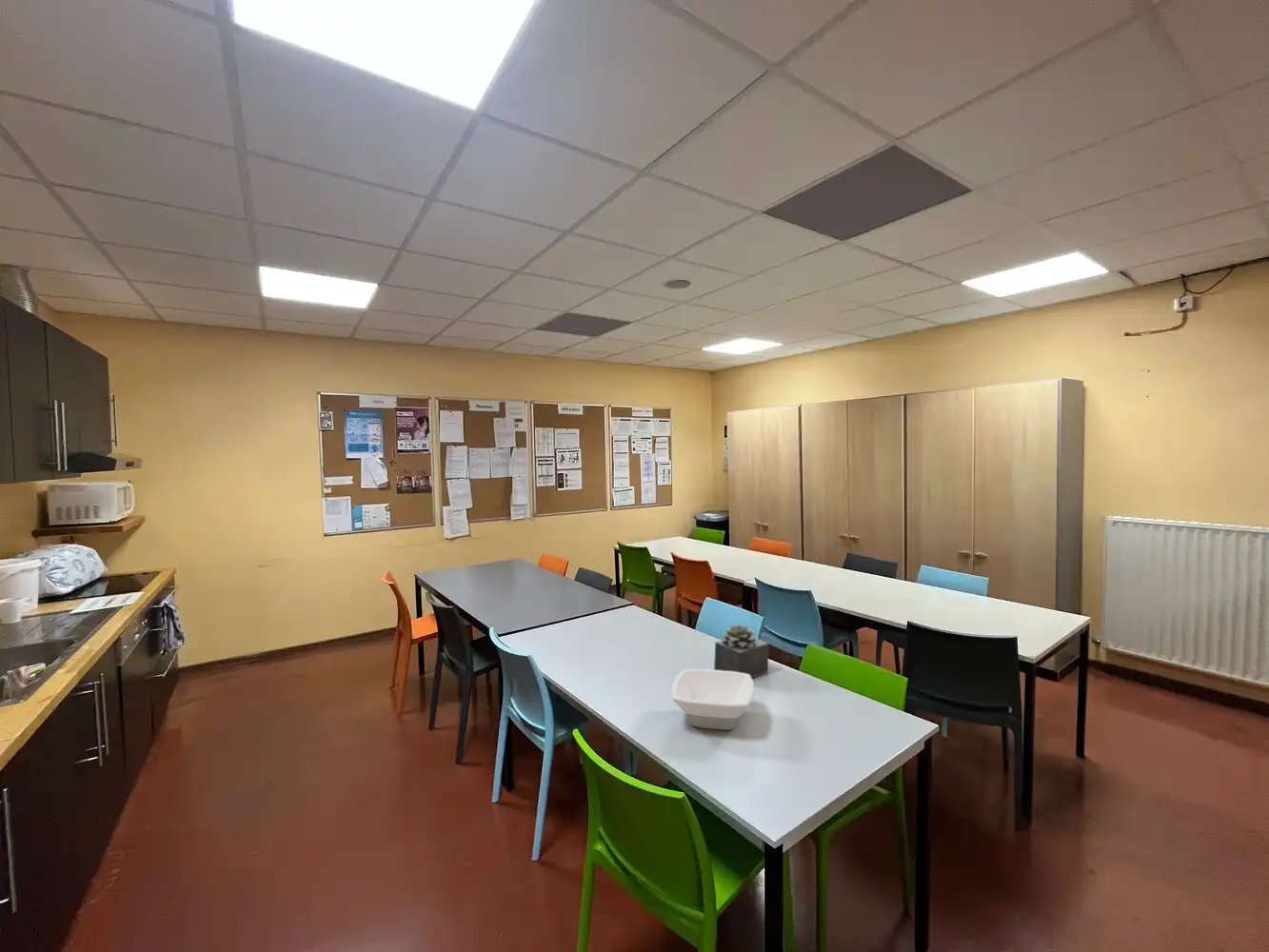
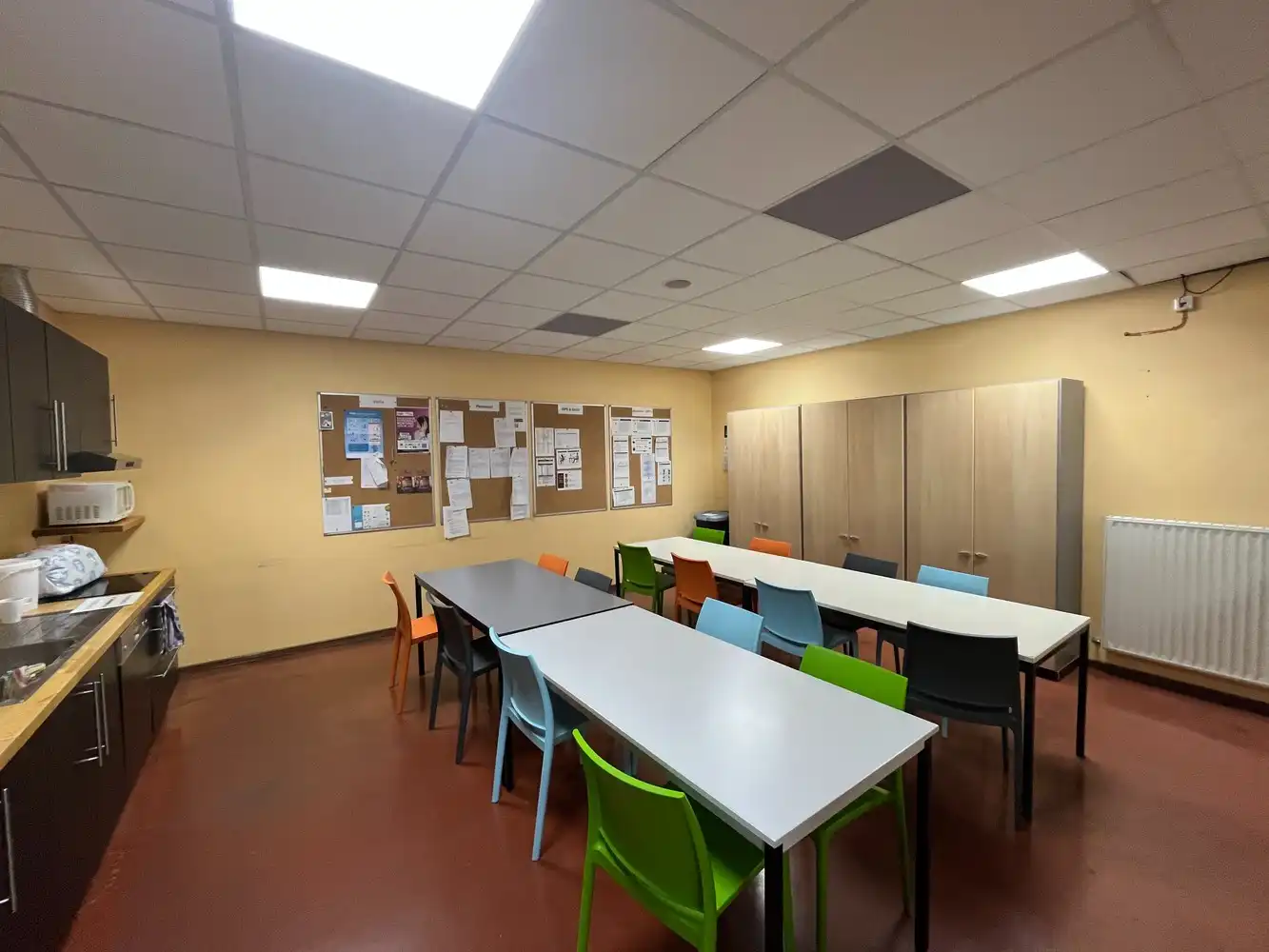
- succulent plant (741, 647)
- bowl (713, 702)
